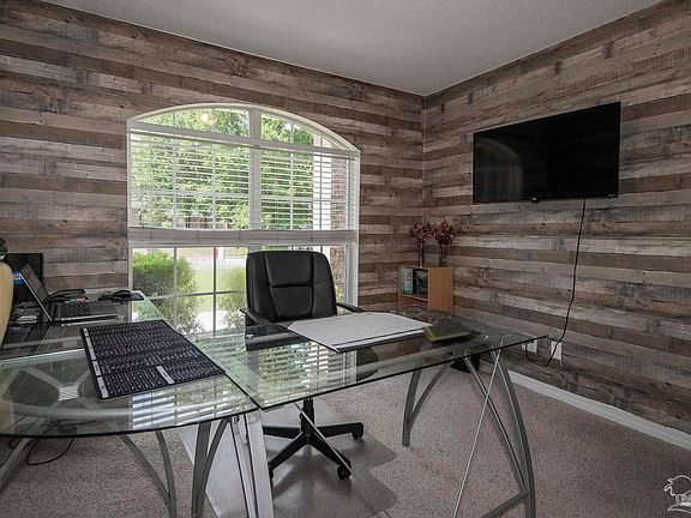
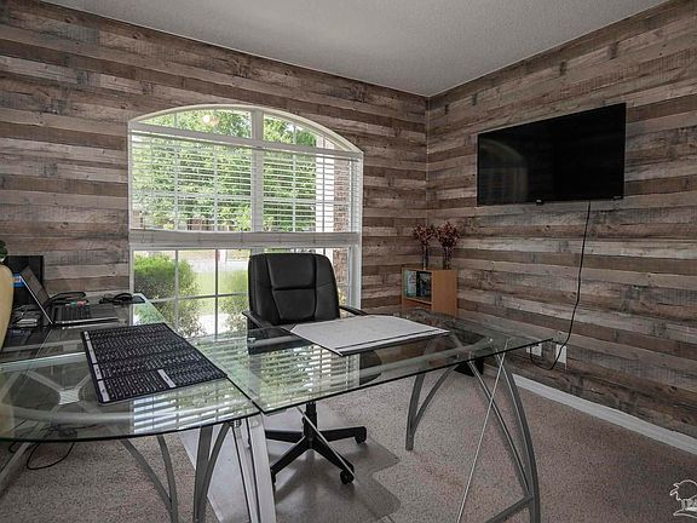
- notepad (444, 330)
